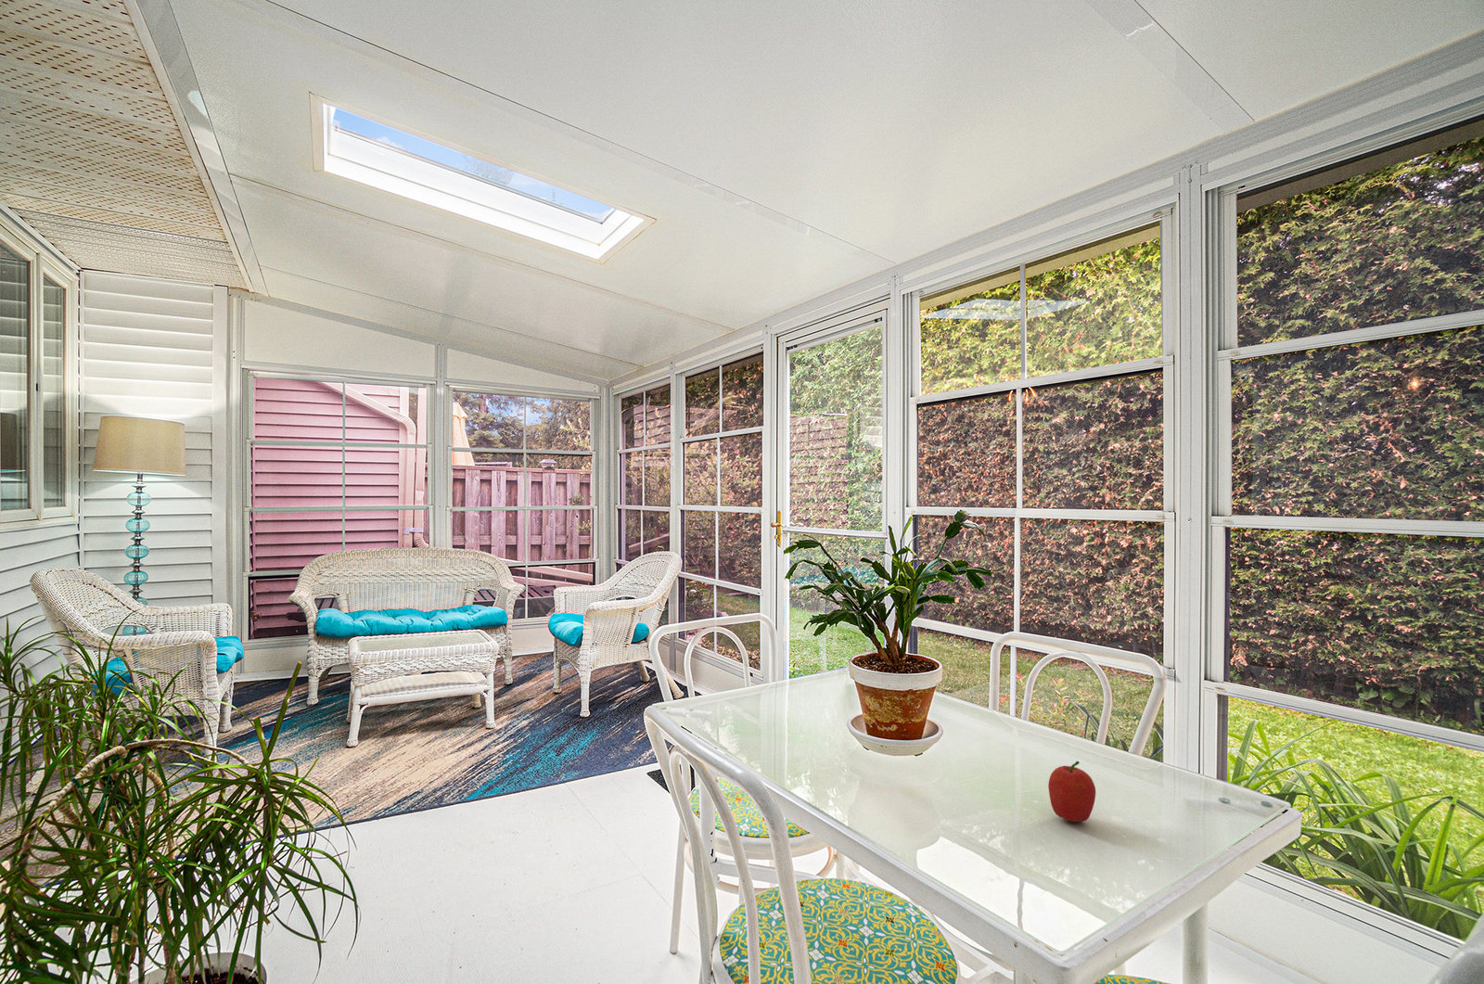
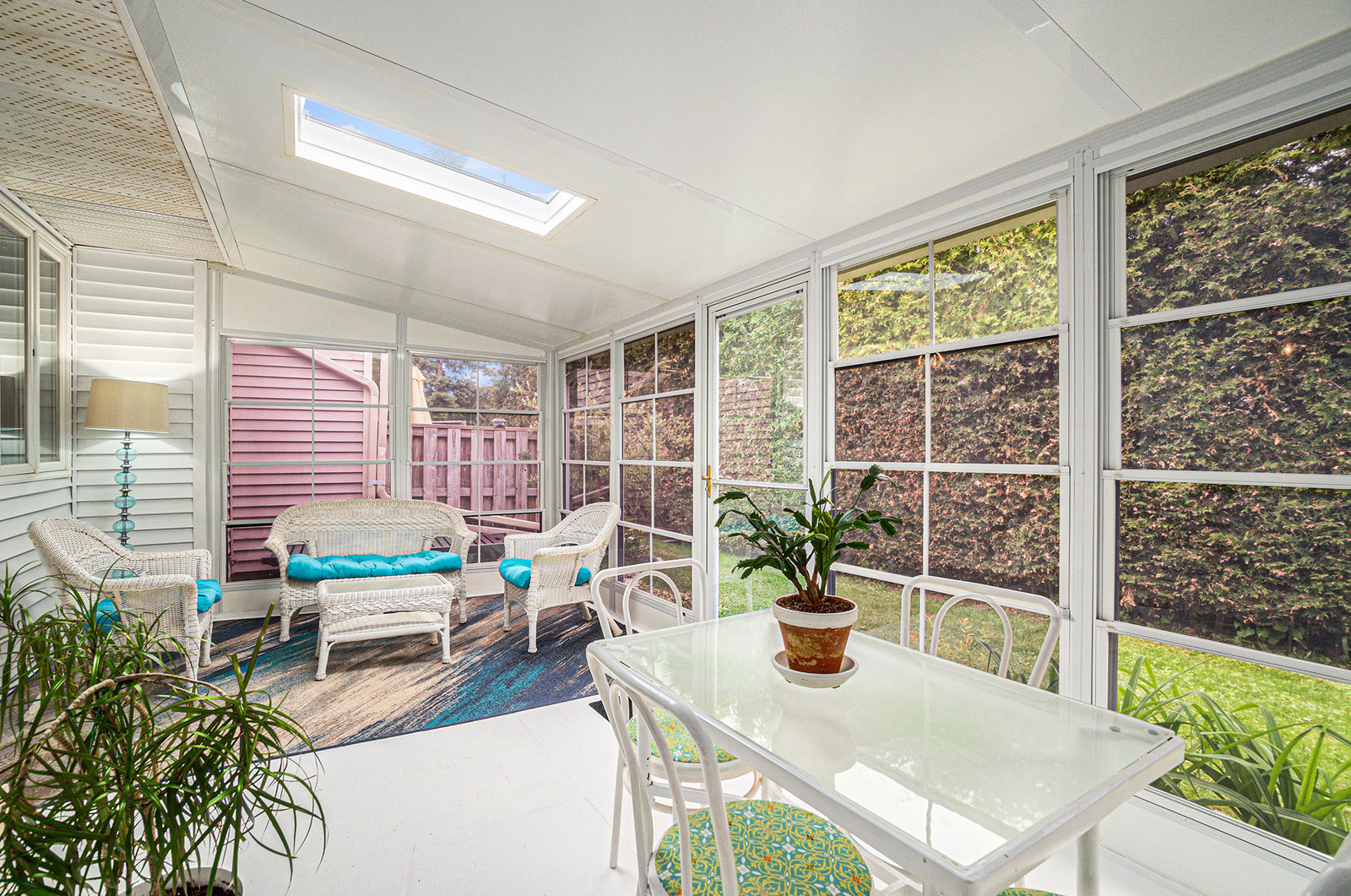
- fruit (1071, 791)
